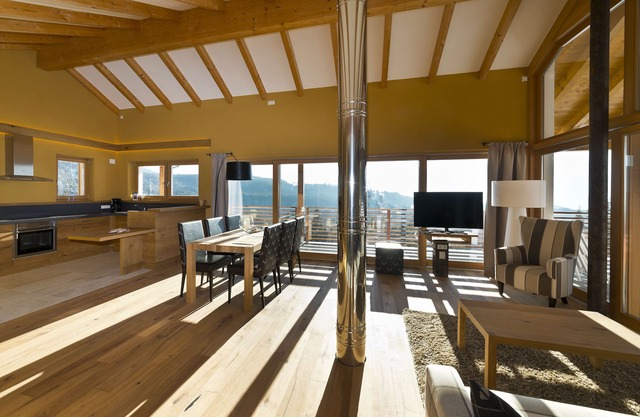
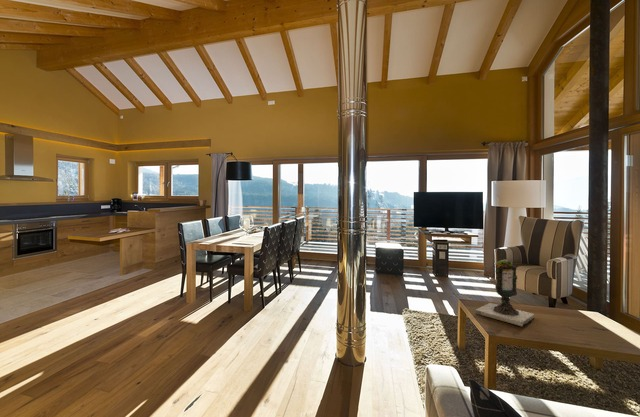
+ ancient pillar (504, 284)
